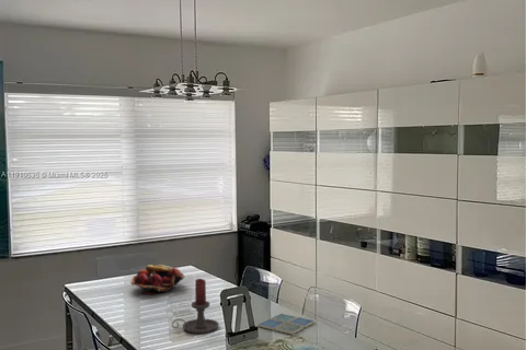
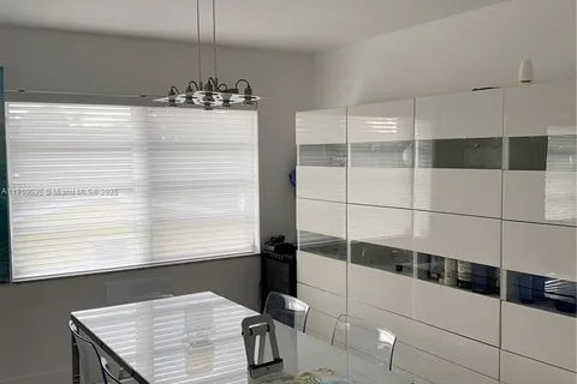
- candle holder (195, 304)
- fruit basket (157, 277)
- drink coaster (286, 323)
